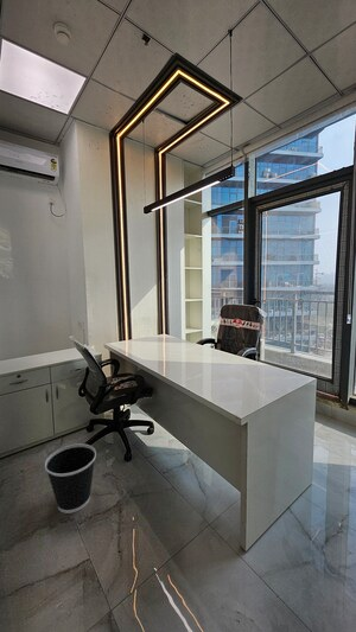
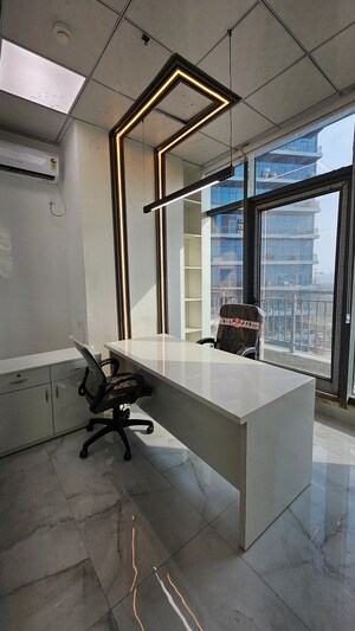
- wastebasket (72, 479)
